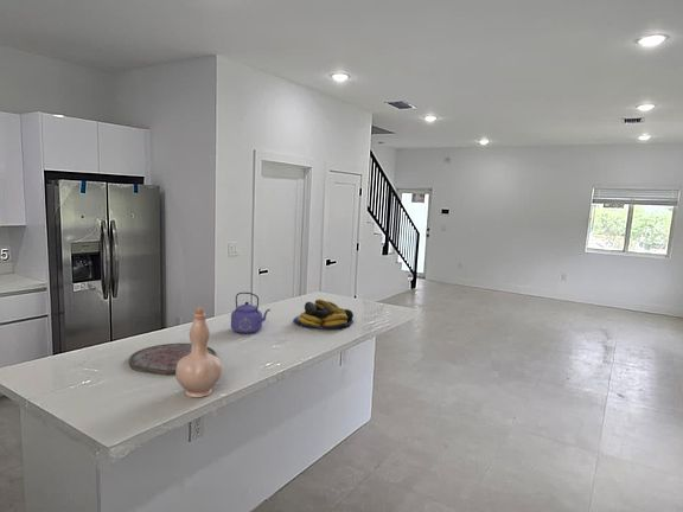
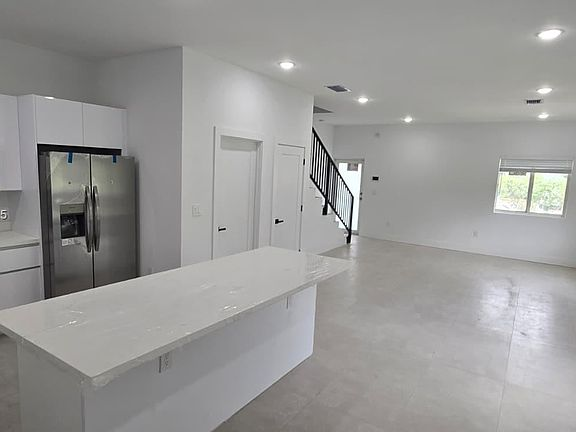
- kettle (250, 312)
- vase (199, 348)
- fruit bowl (323, 311)
- cutting board (173, 357)
